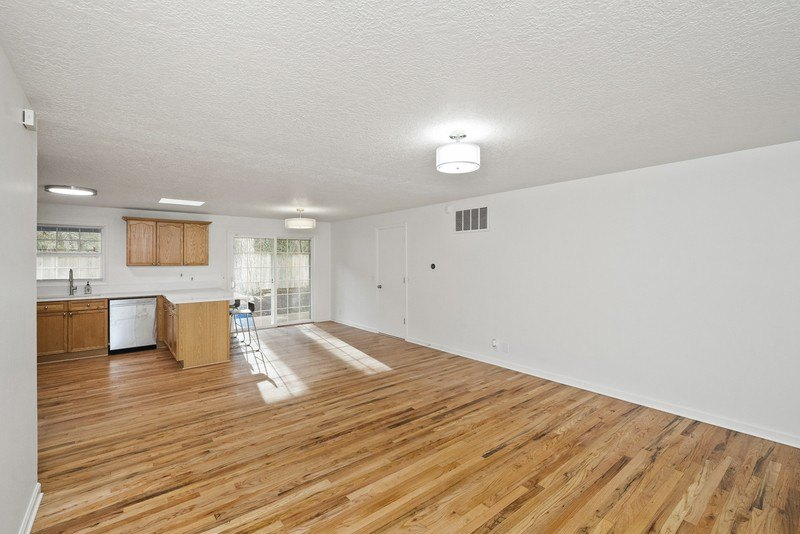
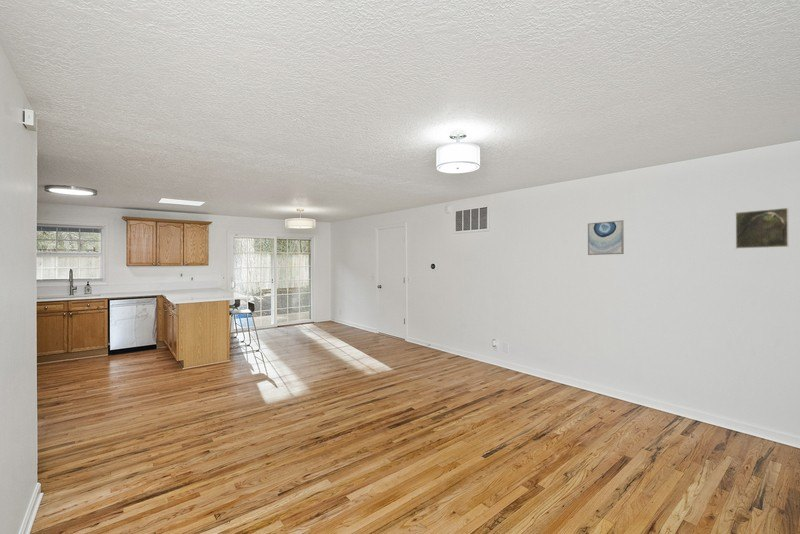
+ wall art (605, 238)
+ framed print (761, 229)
